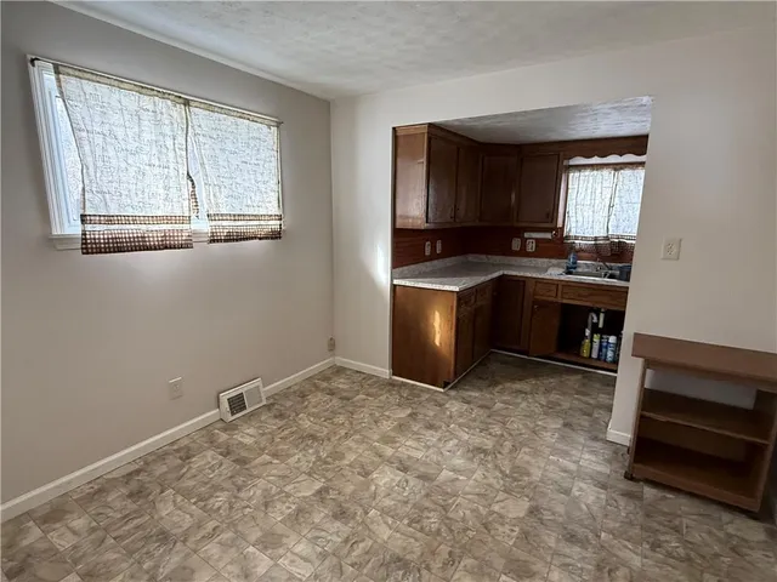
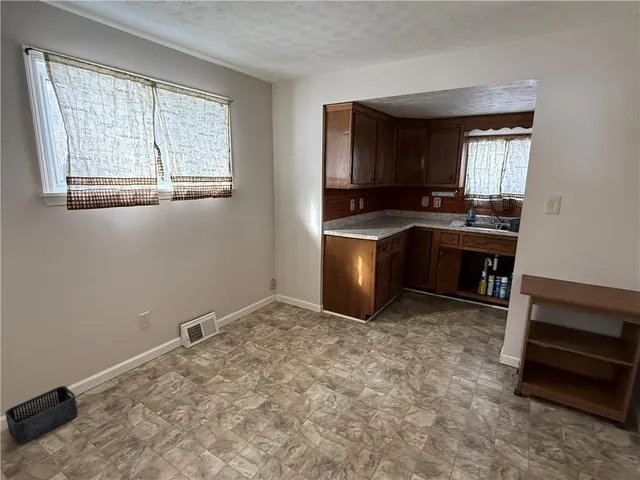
+ storage bin (43, 413)
